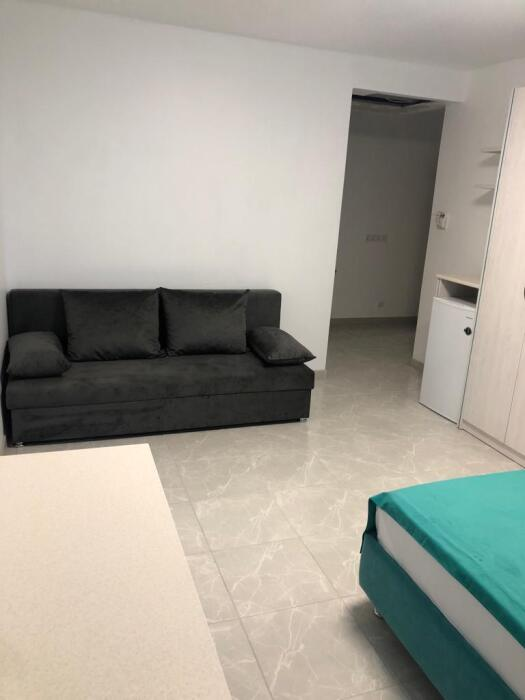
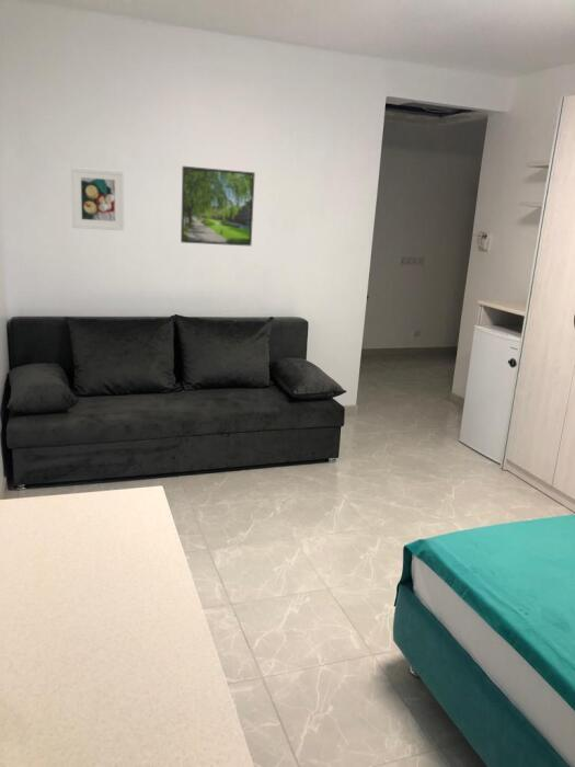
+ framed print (97, 199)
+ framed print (217, 207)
